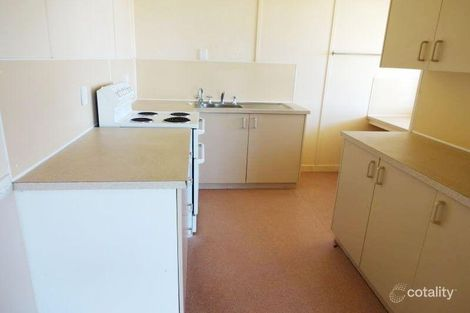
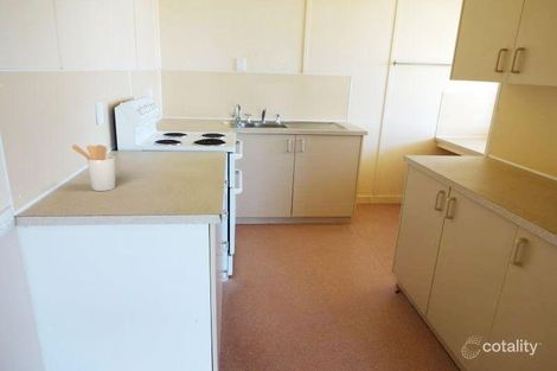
+ utensil holder (94, 166)
